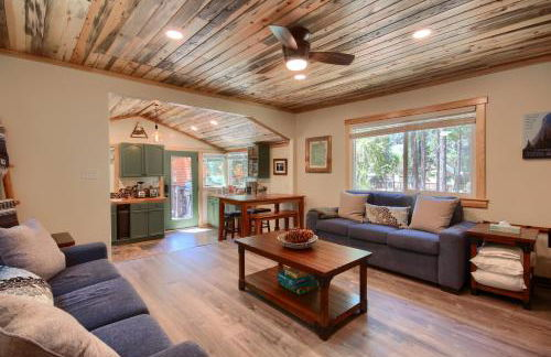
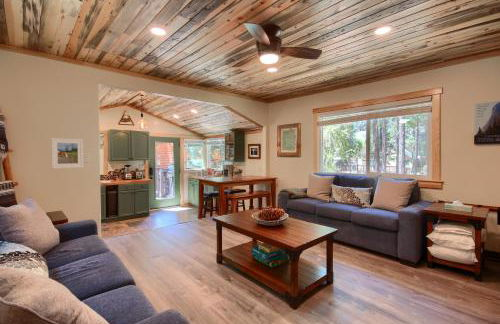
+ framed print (67, 153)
